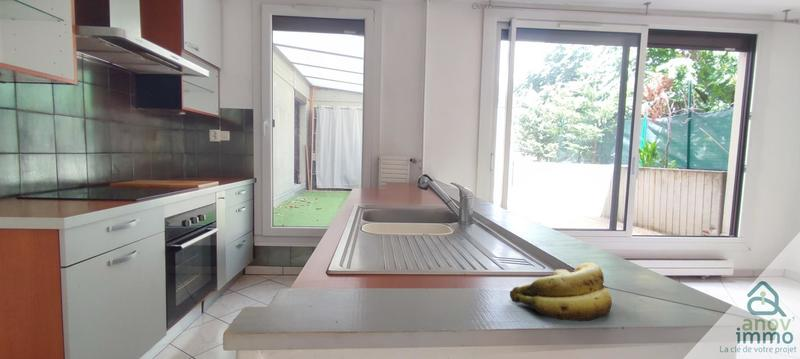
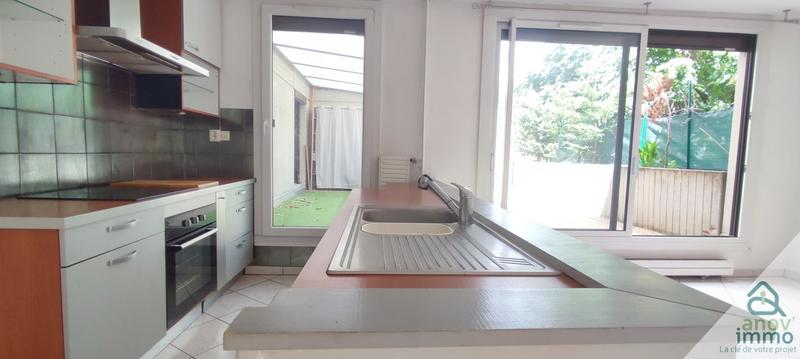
- banana (556, 278)
